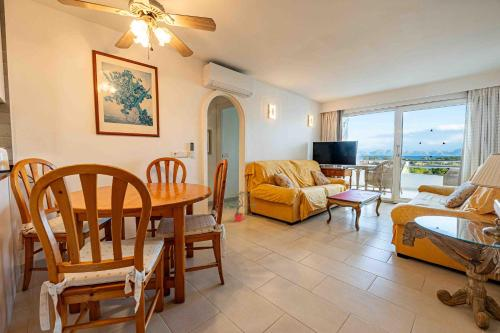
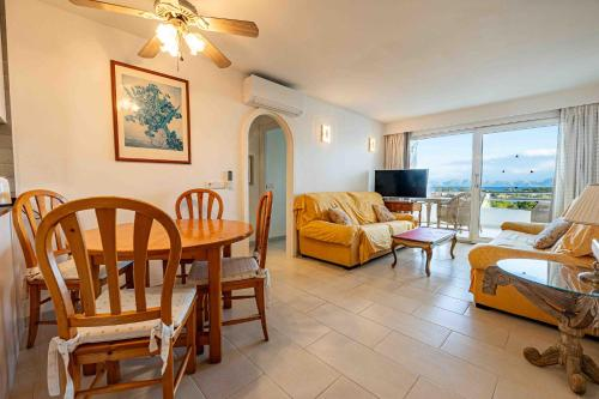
- potted plant (240, 206)
